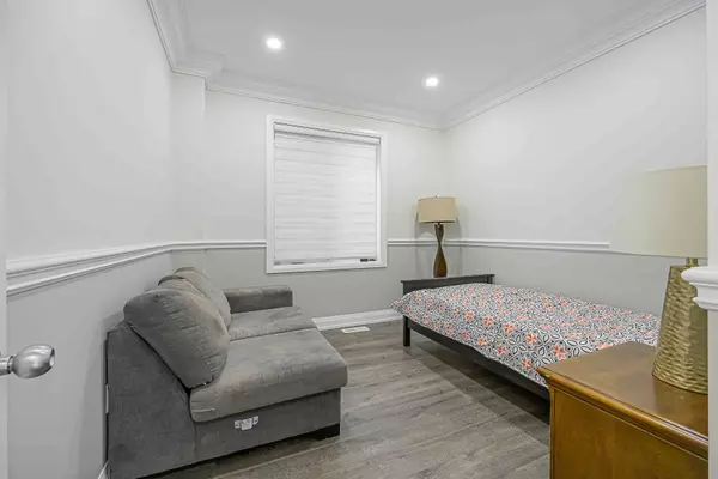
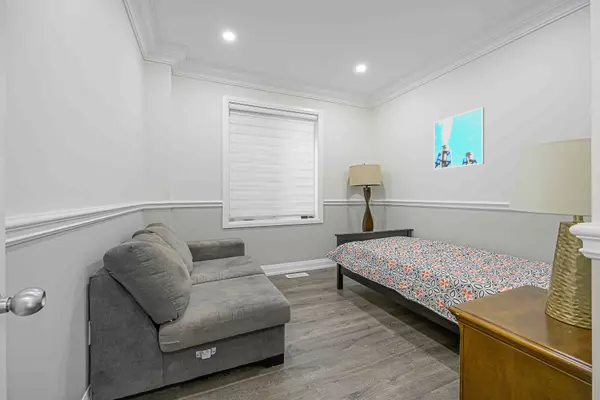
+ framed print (456, 141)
